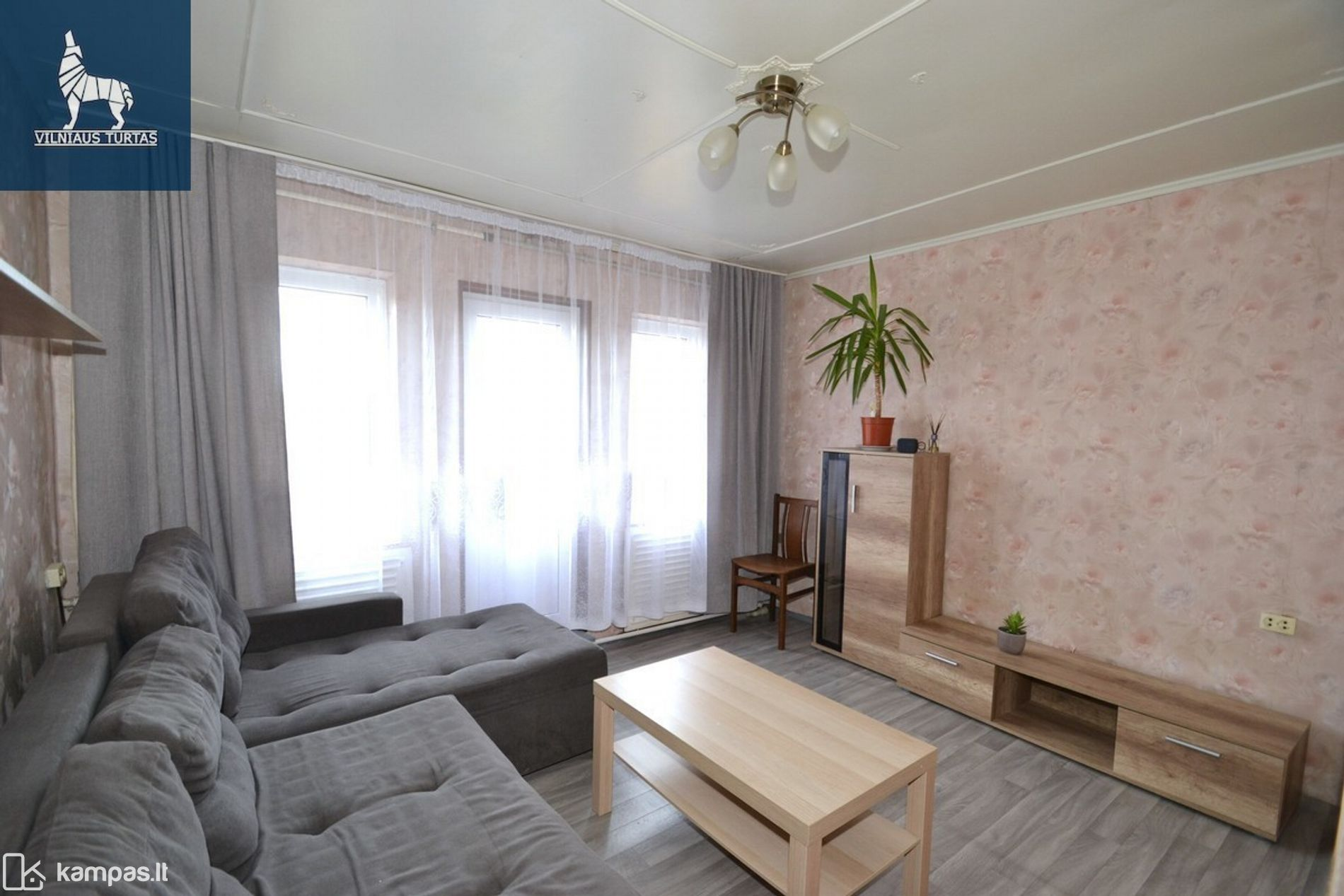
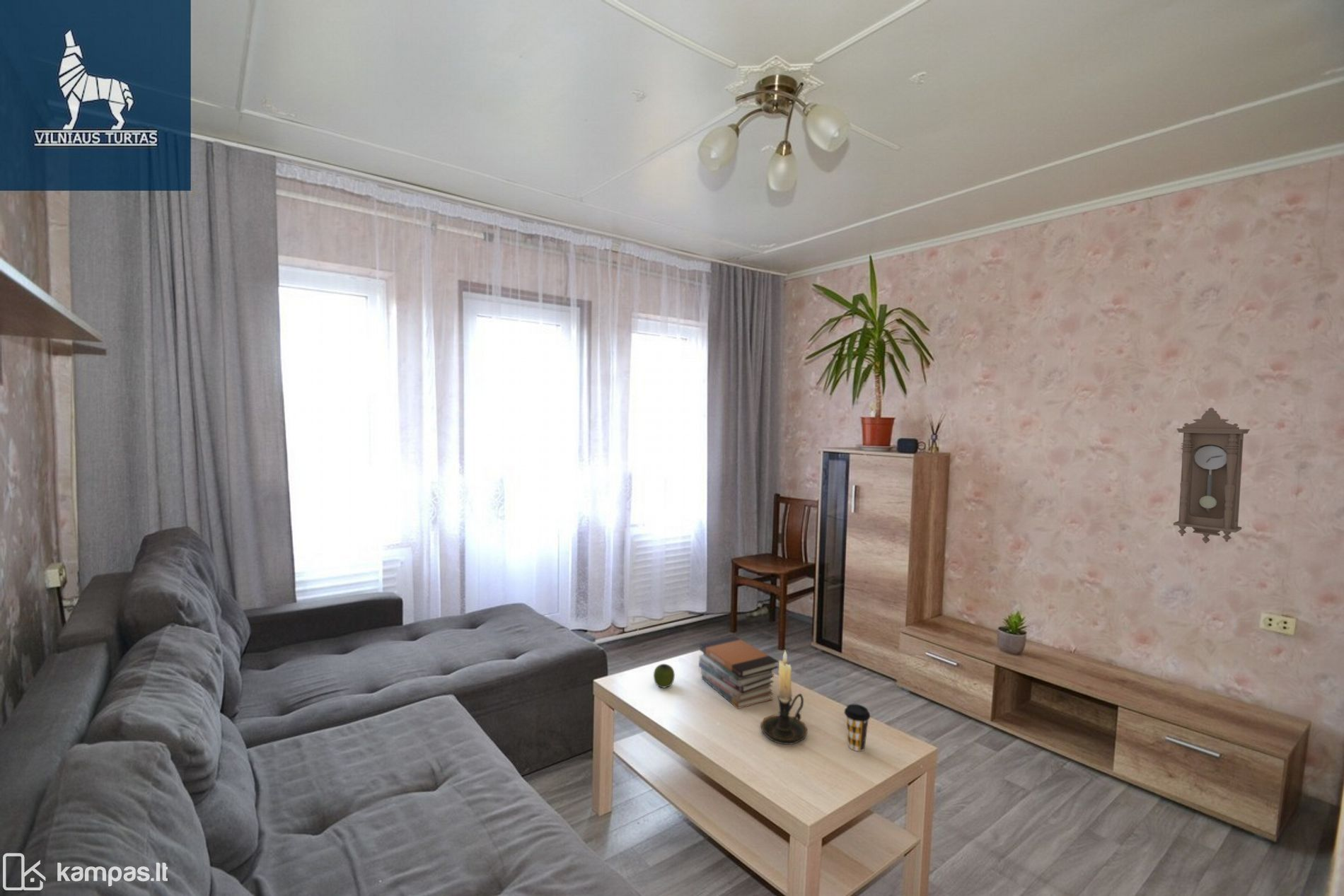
+ coffee cup (857, 728)
+ candle holder (788, 689)
+ pendulum clock (1210, 476)
+ apple (664, 675)
+ book stack (736, 670)
